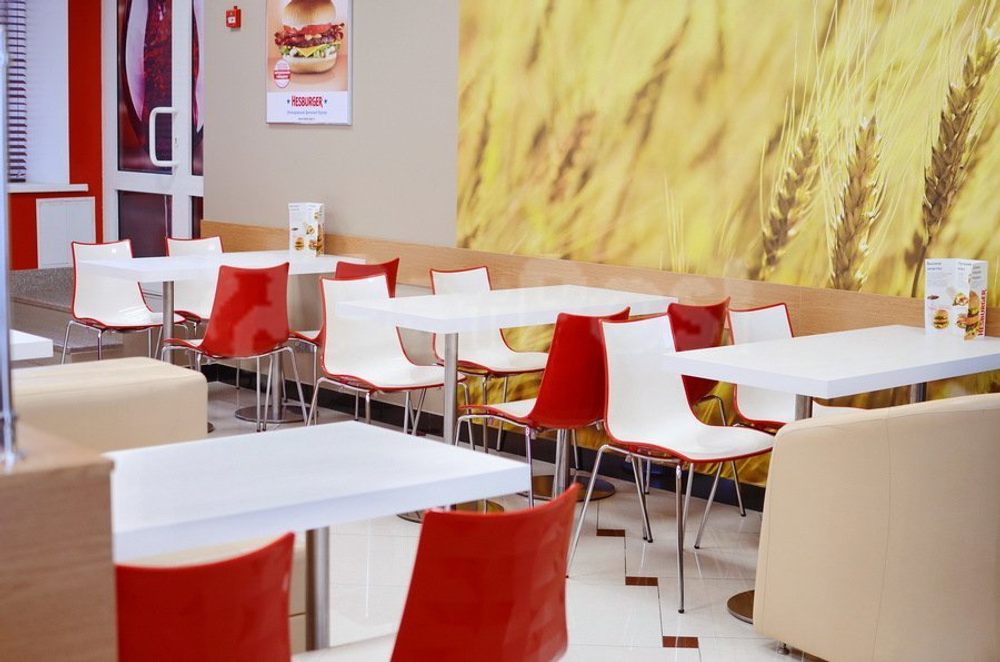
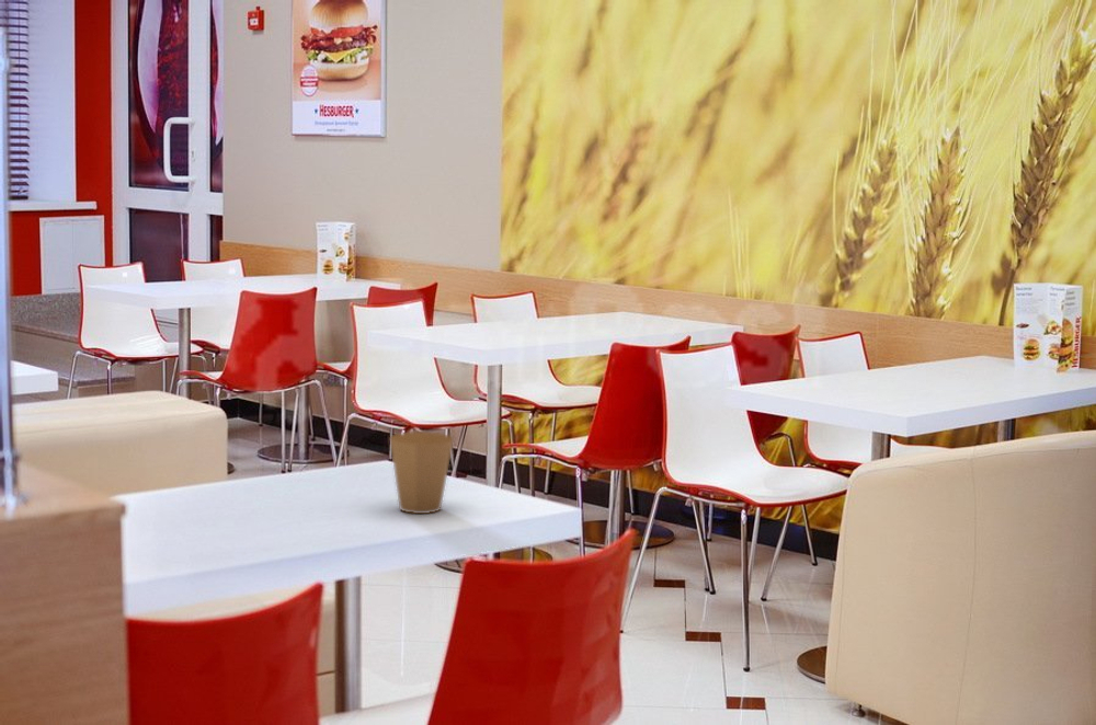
+ paper cup (421, 473)
